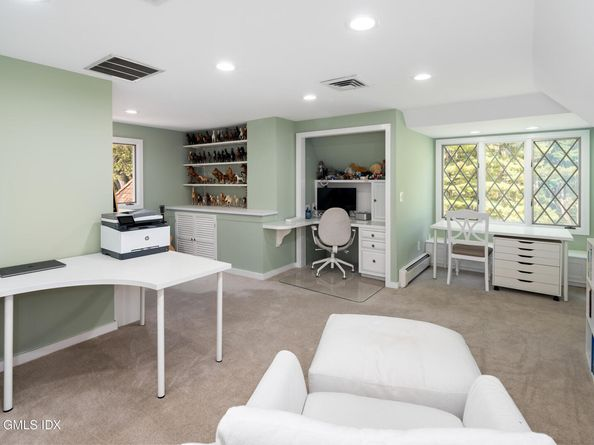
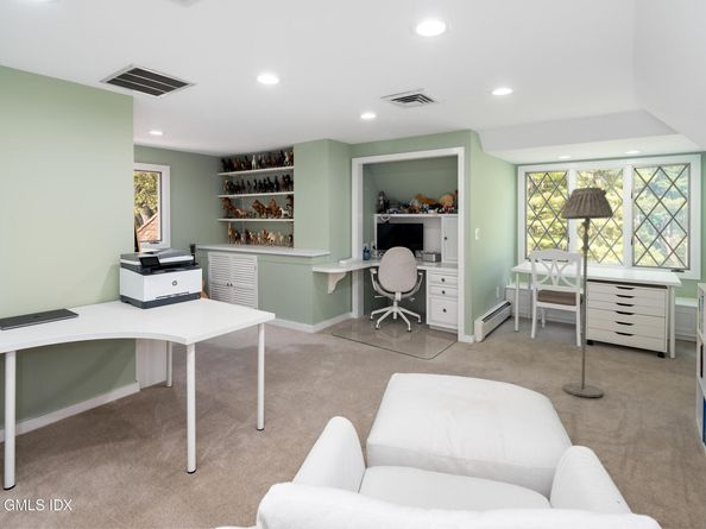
+ floor lamp (585, 290)
